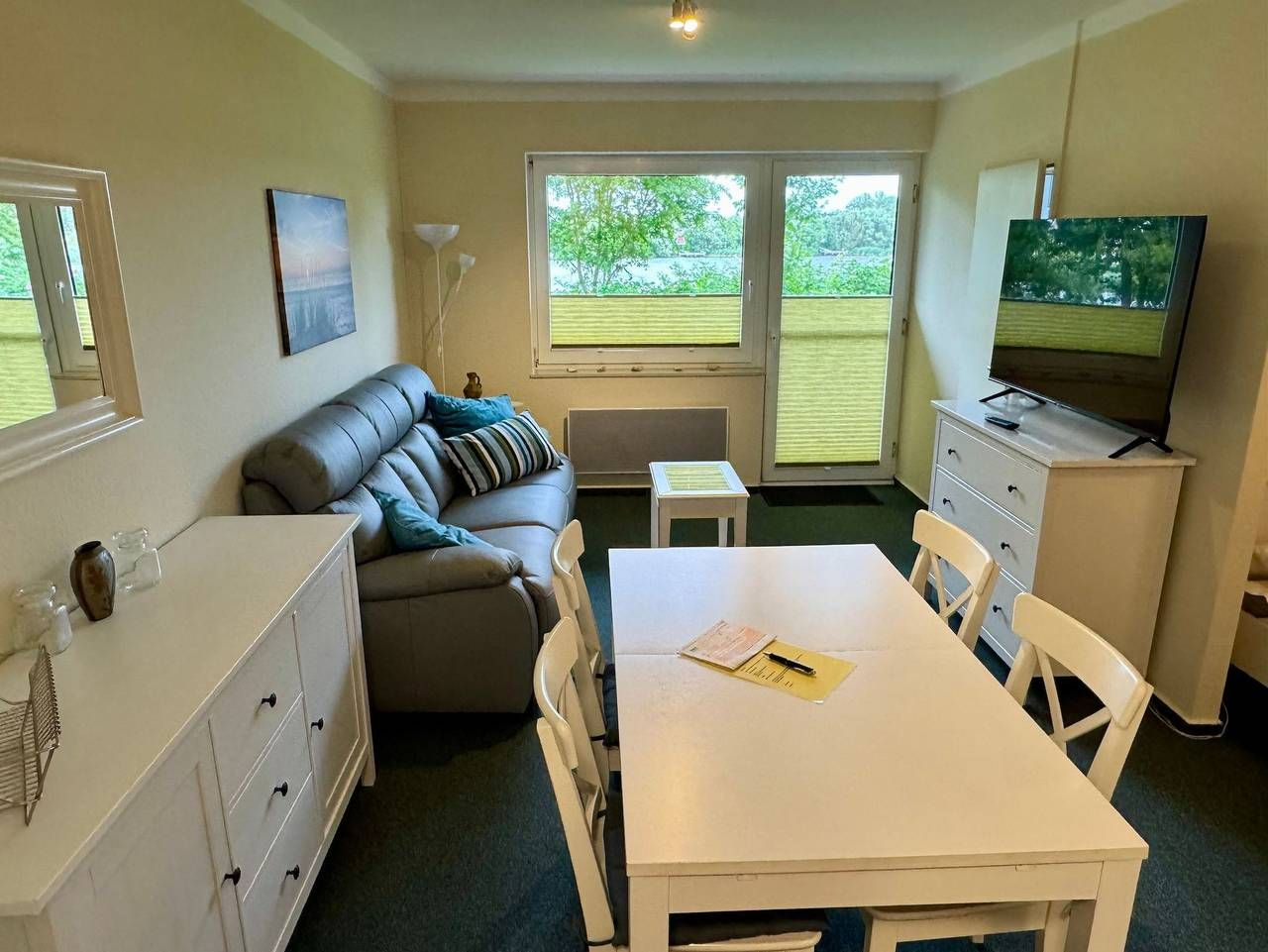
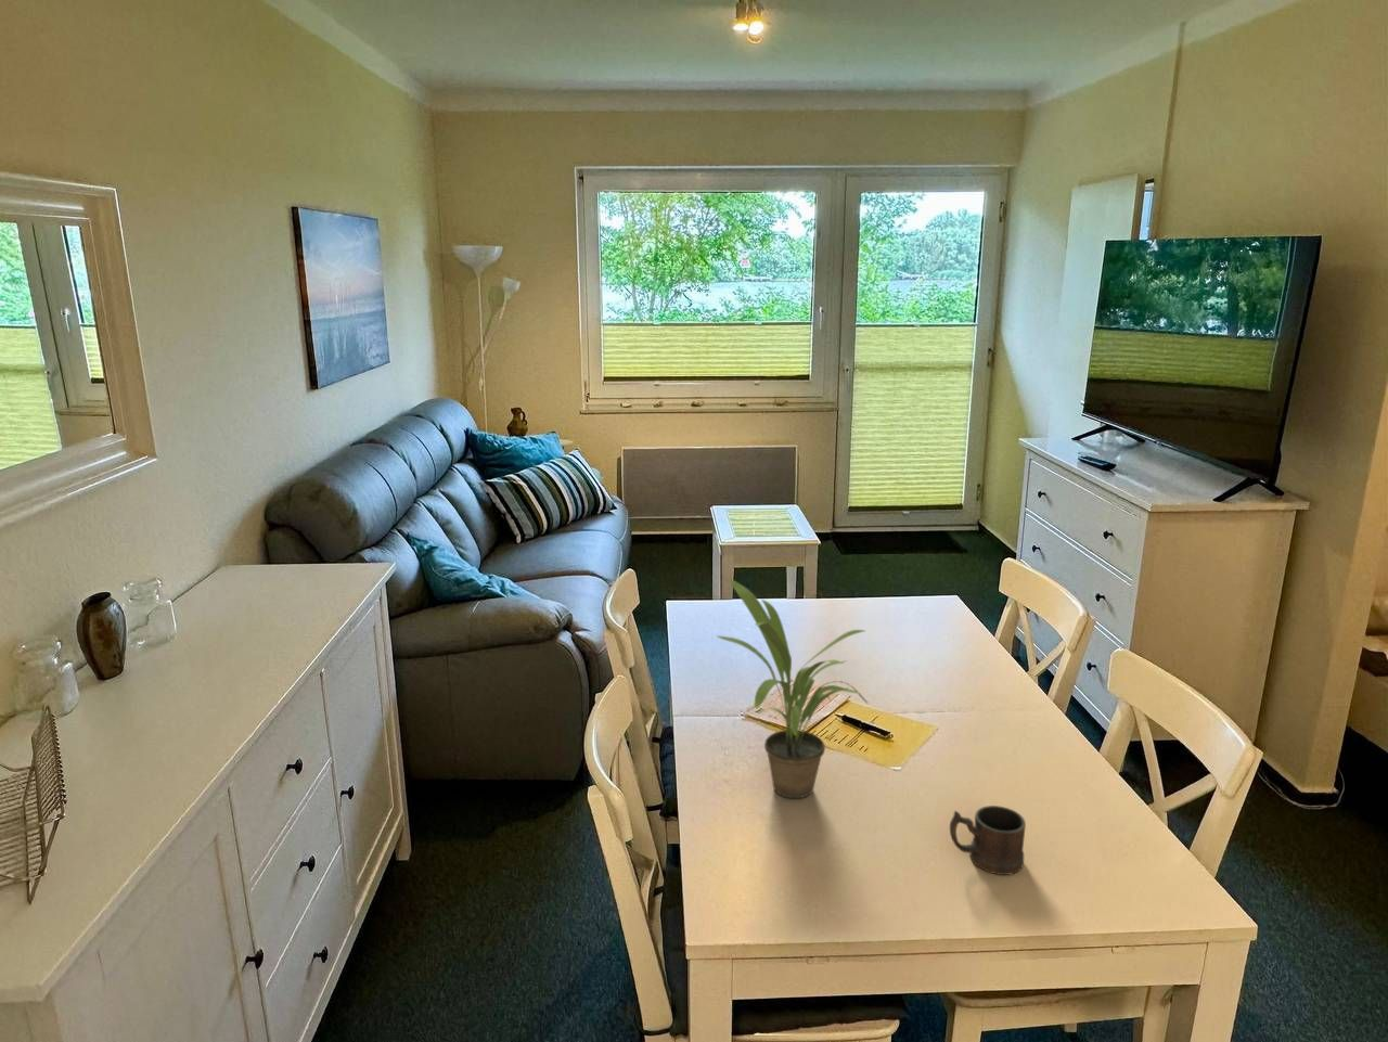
+ mug (985, 835)
+ potted plant (784, 693)
